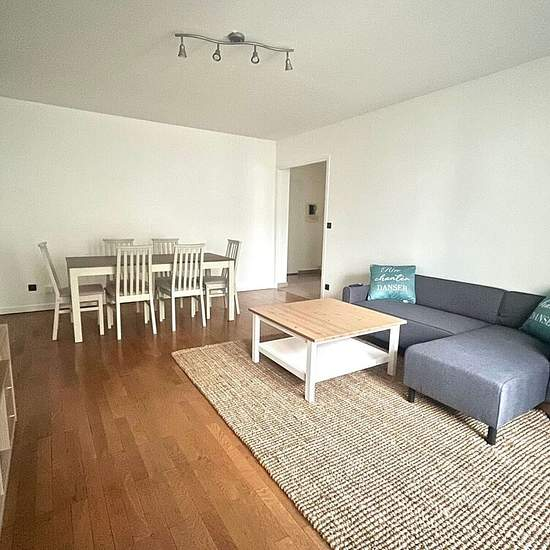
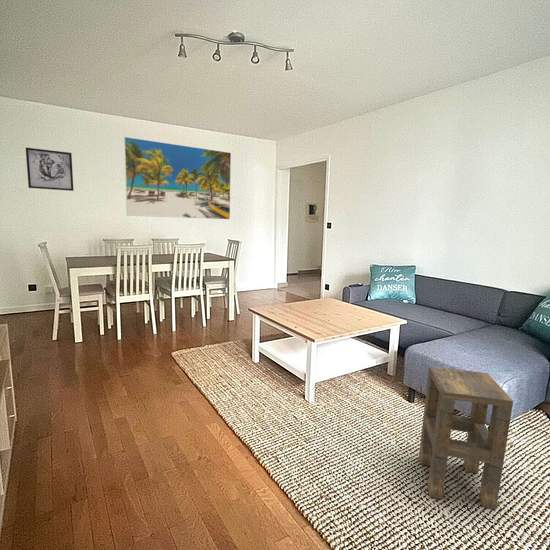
+ side table (460, 430)
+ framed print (182, 182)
+ wall art (50, 170)
